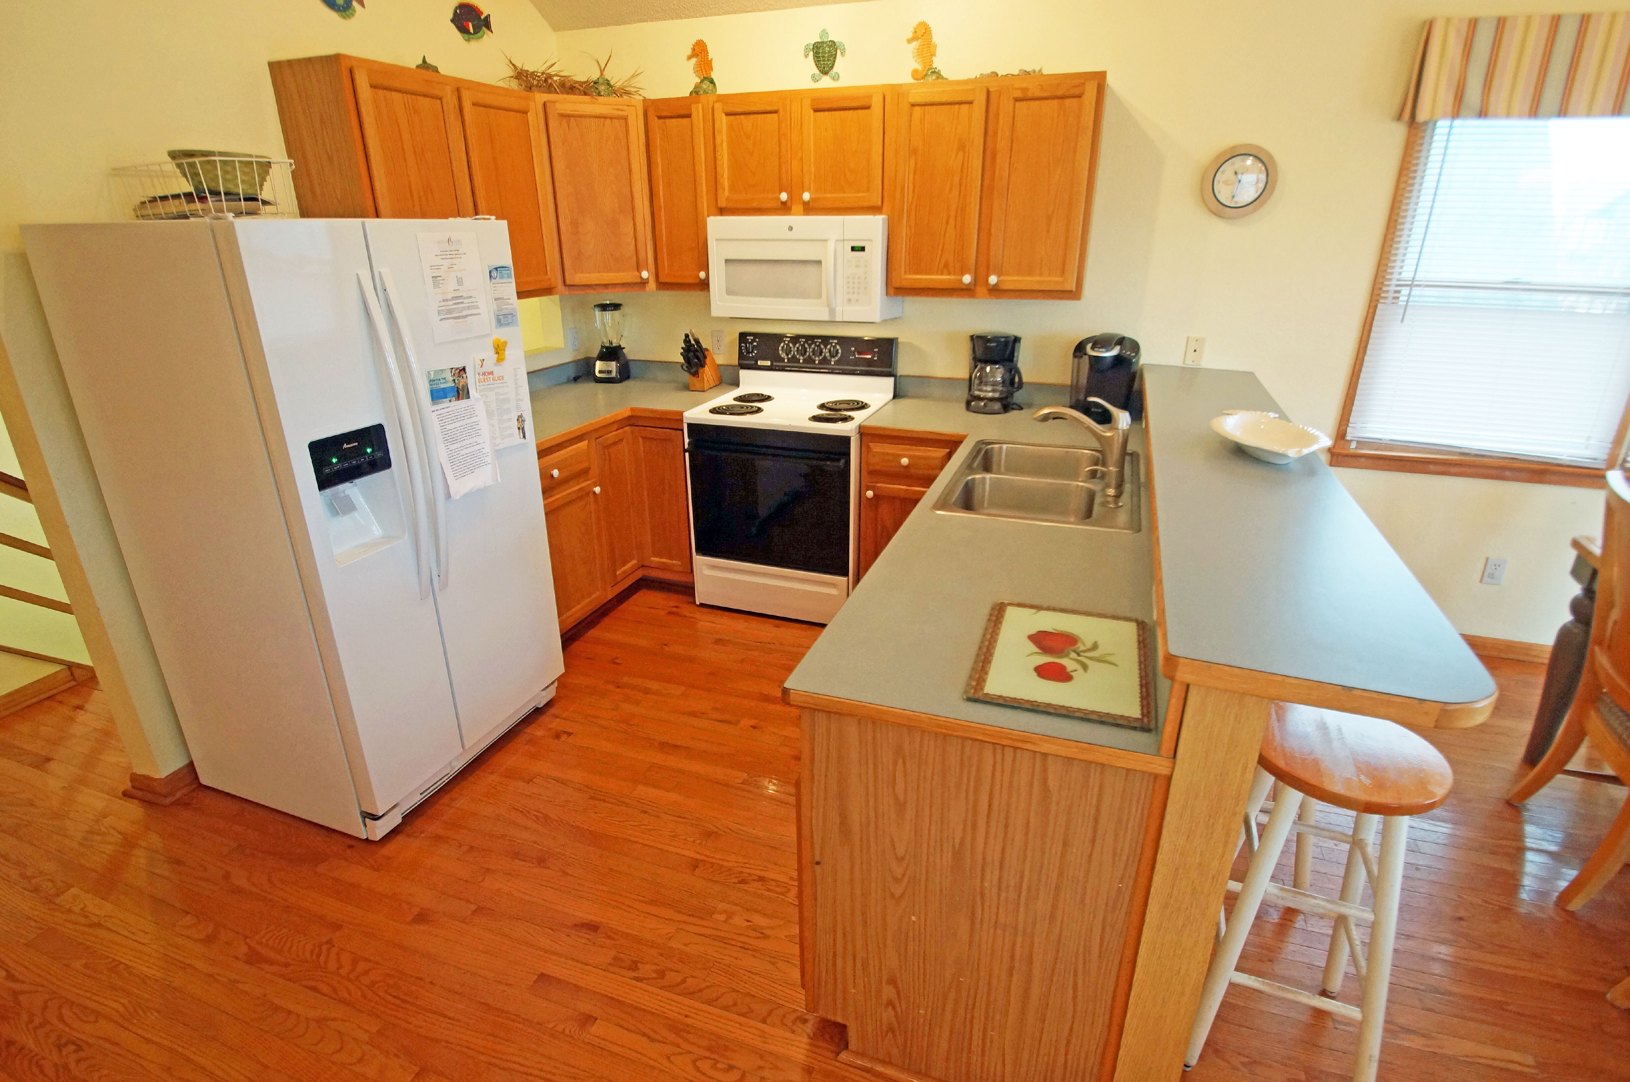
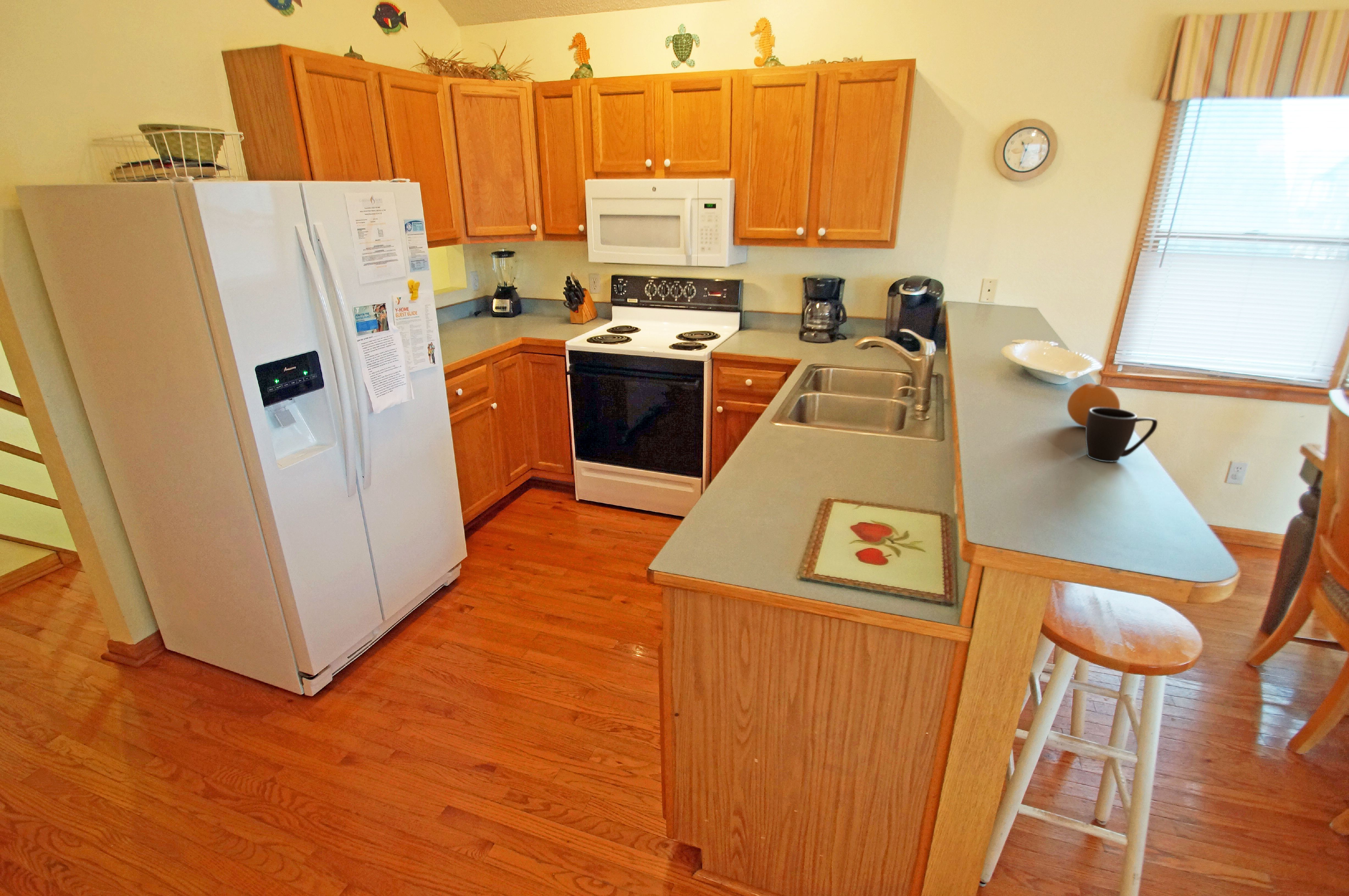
+ mug (1118, 436)
+ fruit (1093, 406)
